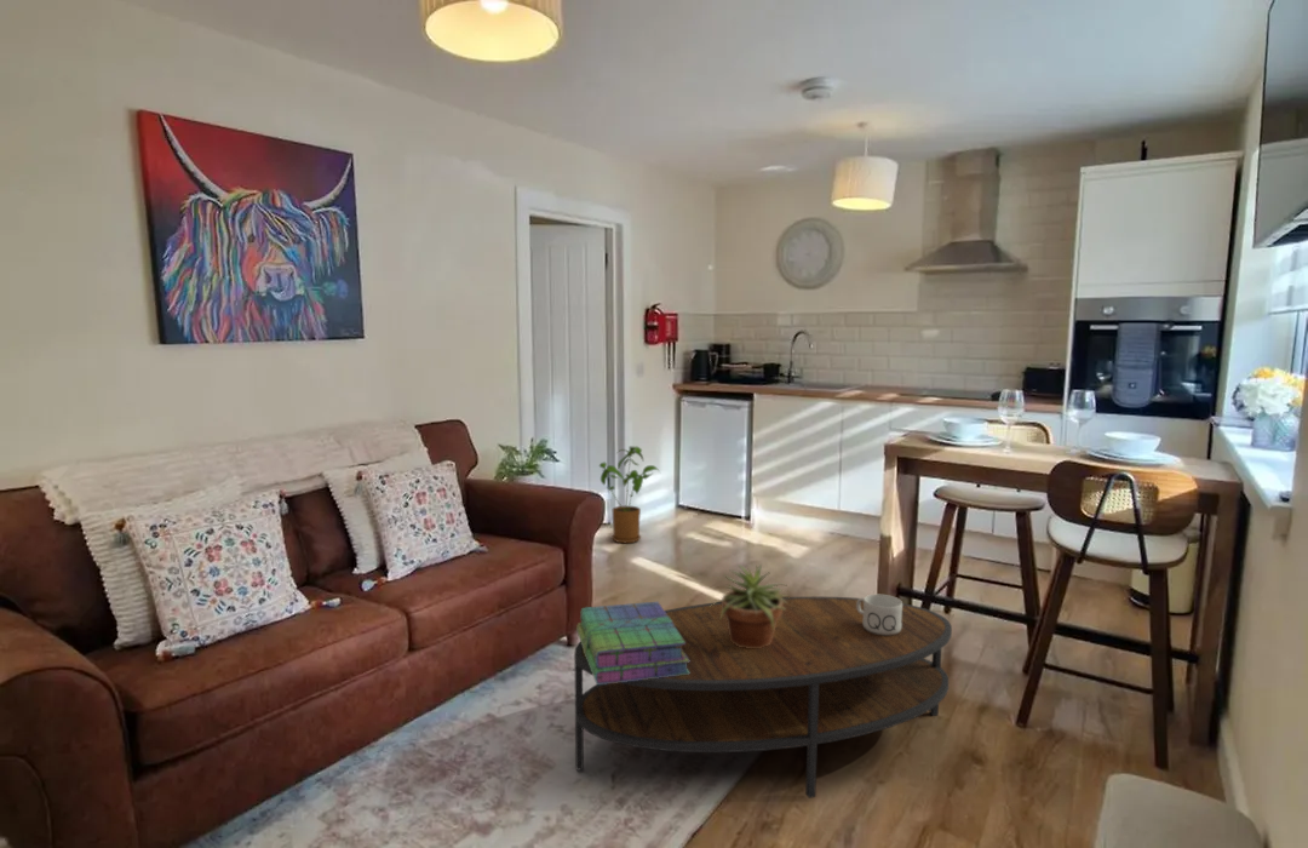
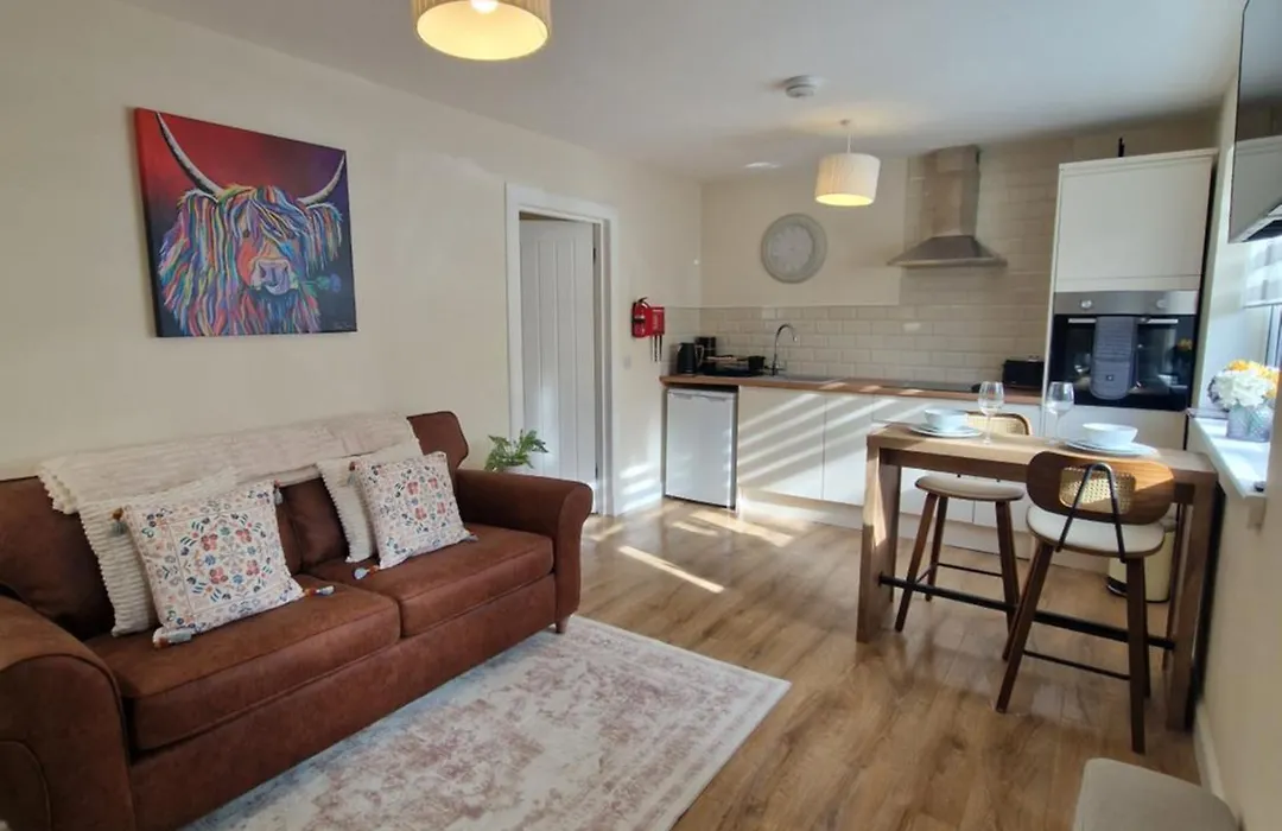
- house plant (630, 494)
- stack of books (630, 637)
- coffee table (769, 687)
- mug (876, 612)
- potted plant (748, 602)
